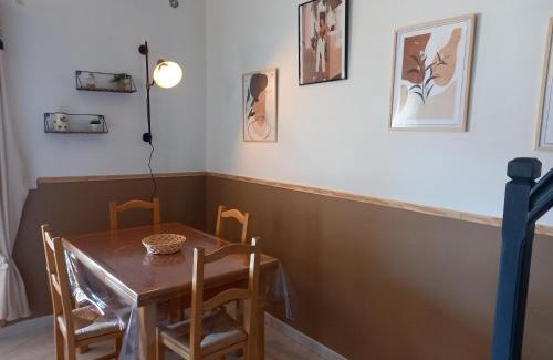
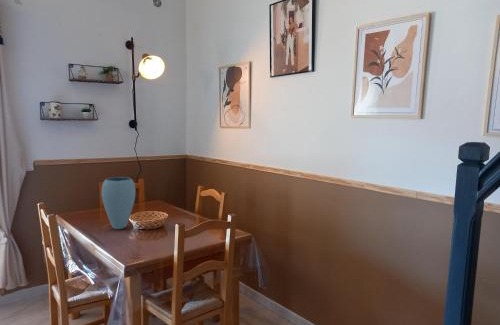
+ vase (119, 203)
